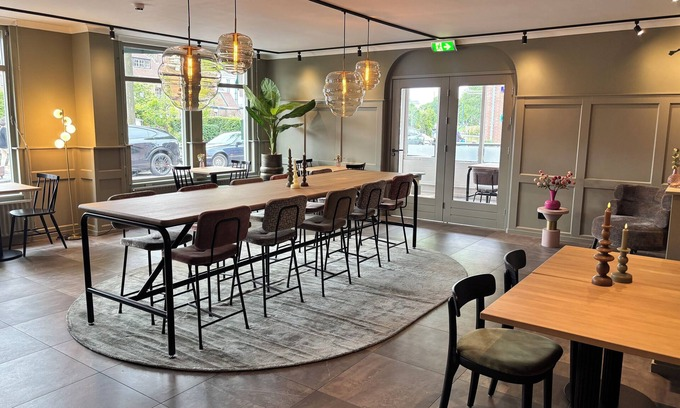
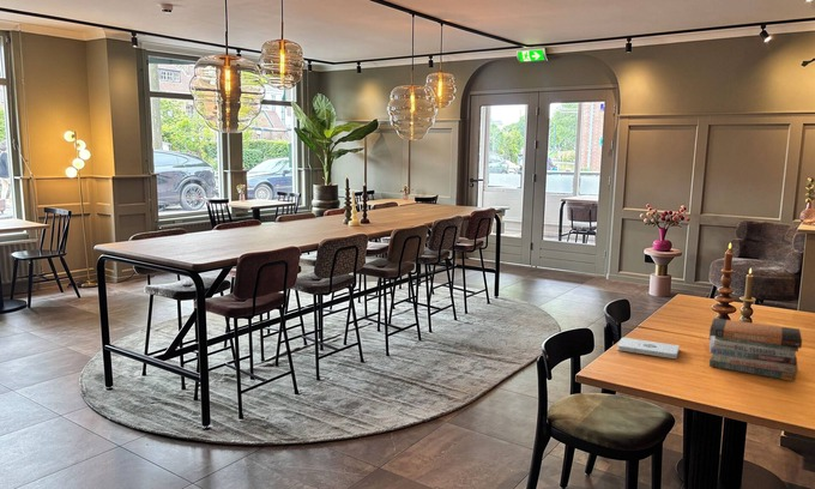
+ book stack (753, 348)
+ notepad (647, 348)
